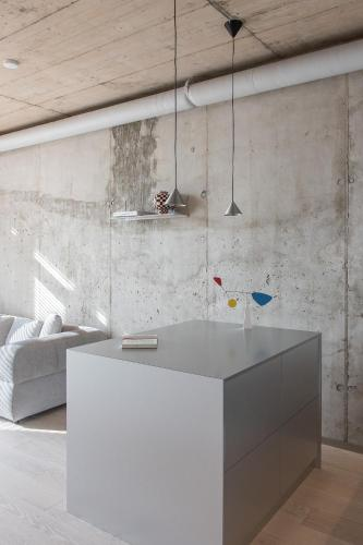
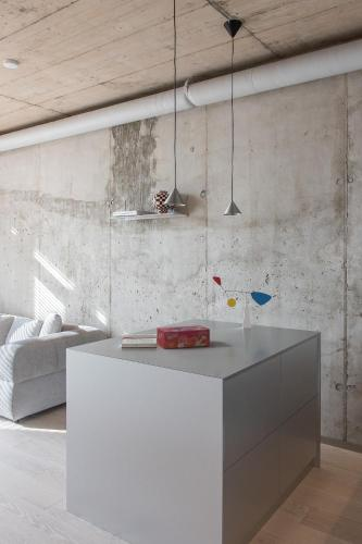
+ tissue box (183, 336)
